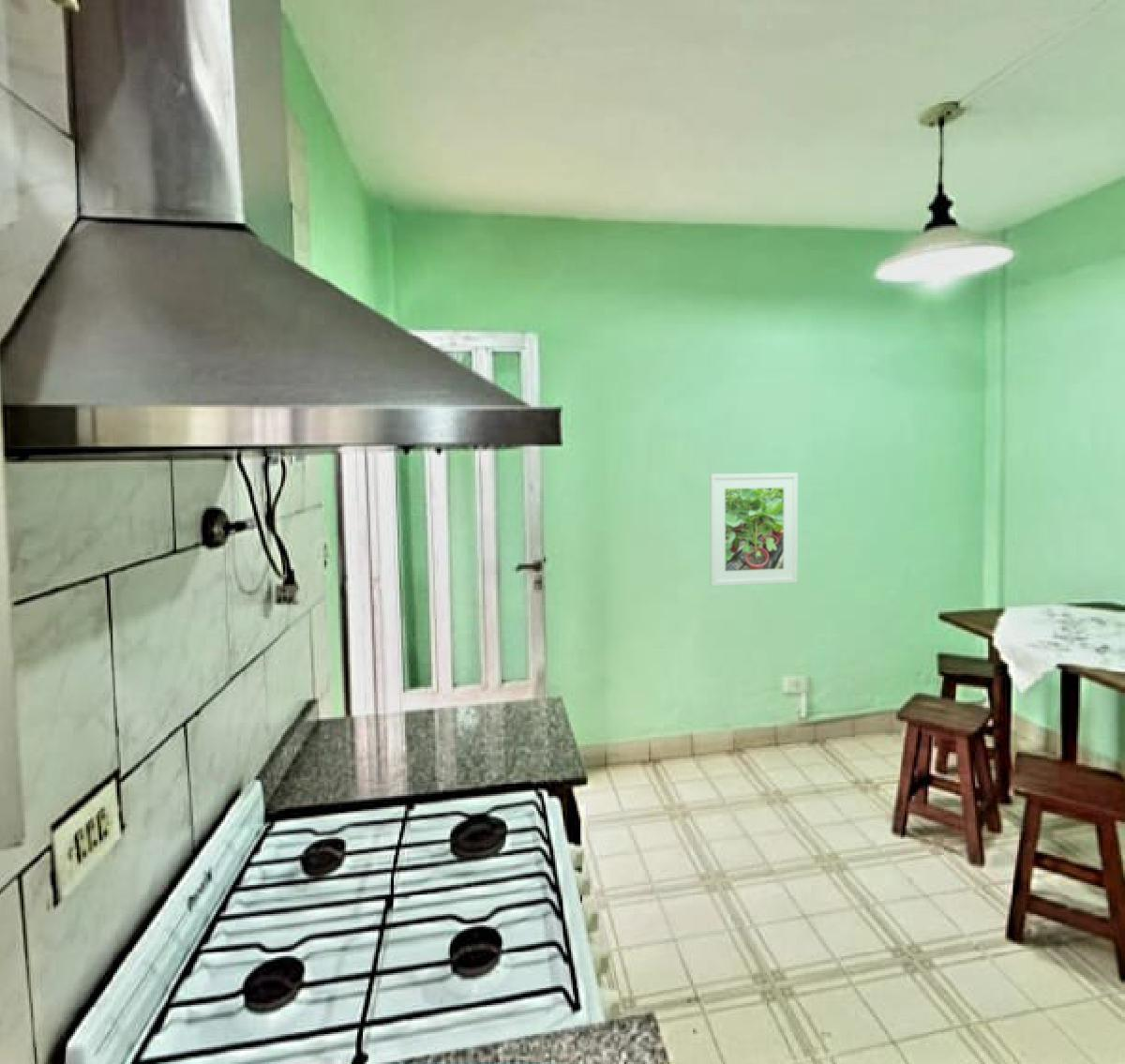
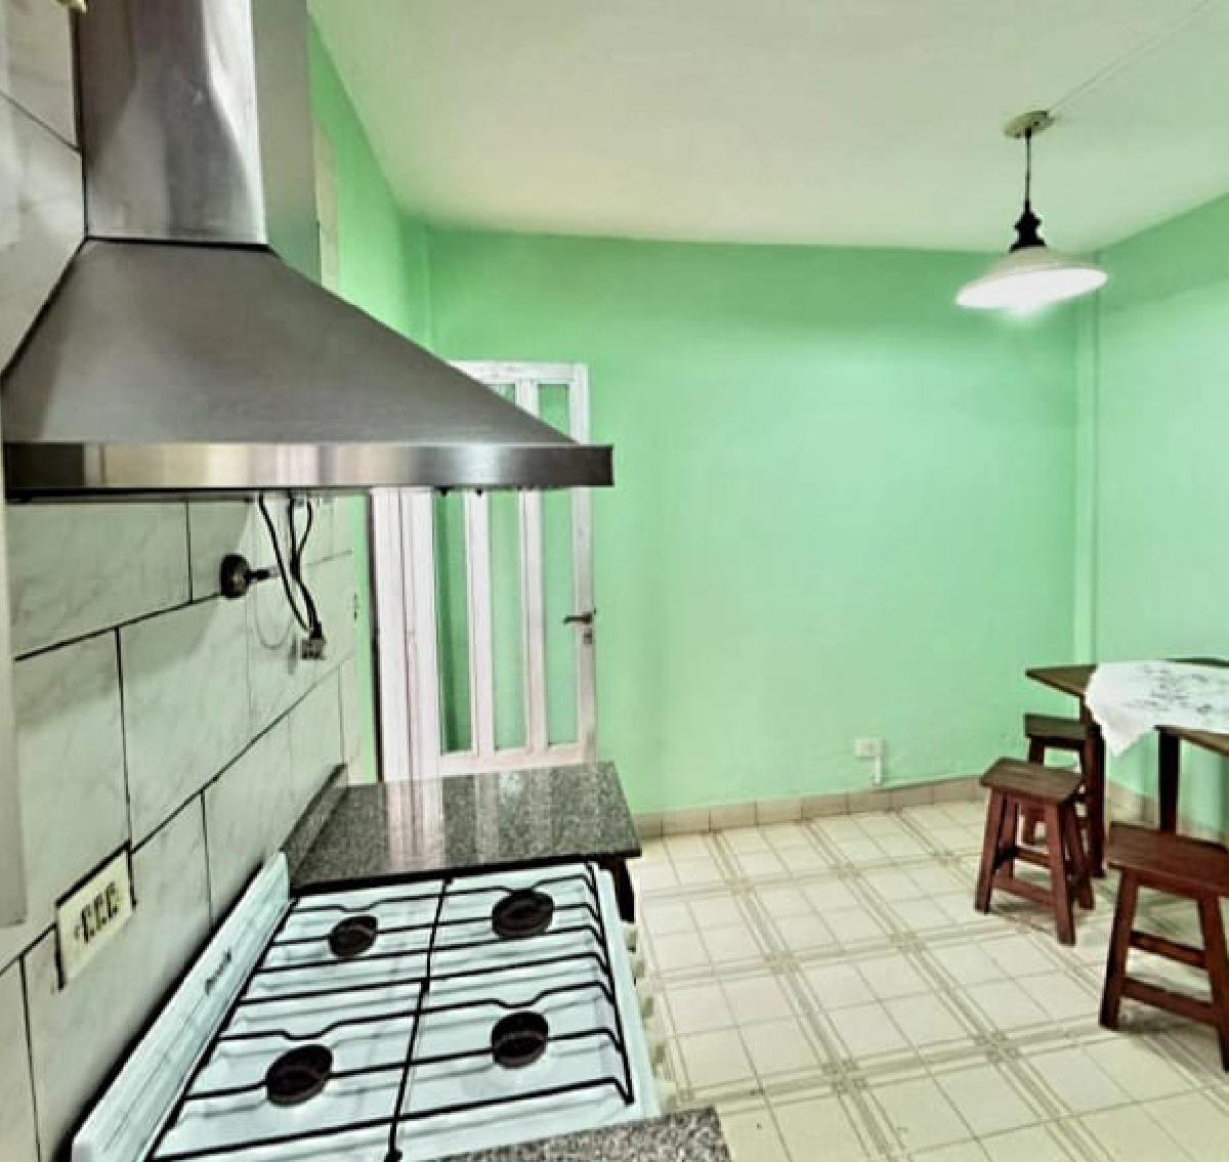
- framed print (754, 529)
